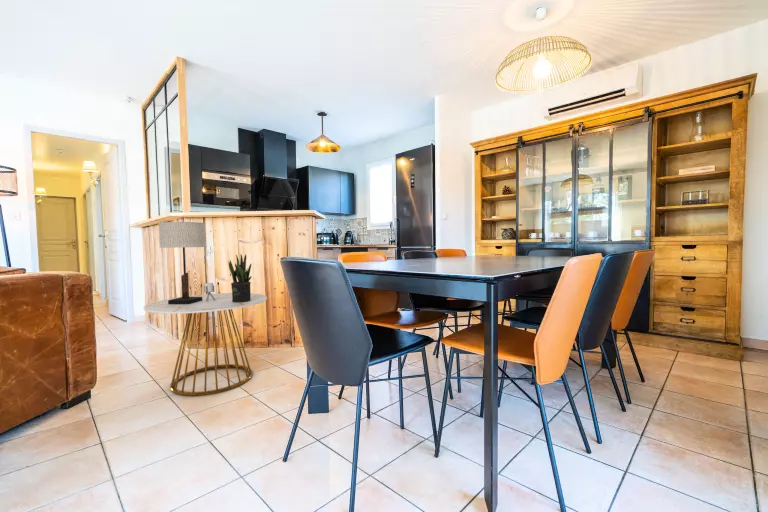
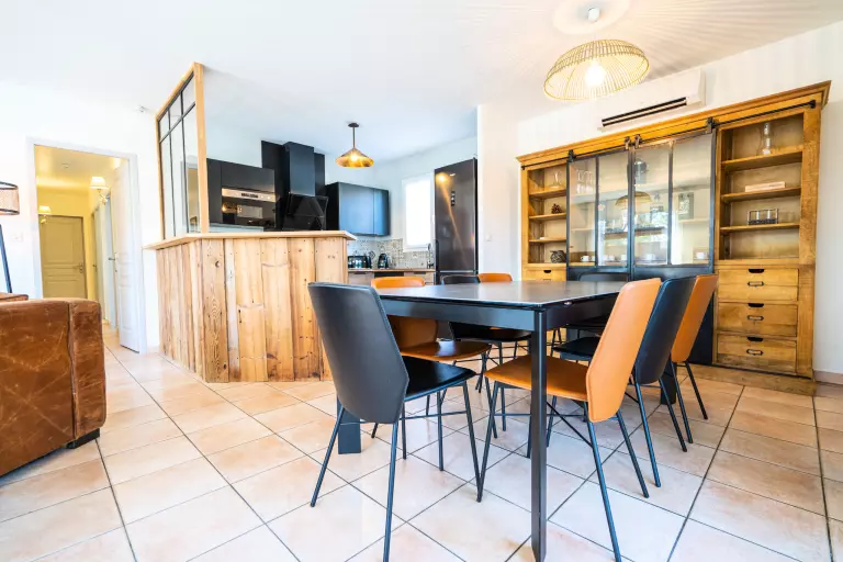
- potted plant (240, 277)
- table lamp (184, 262)
- side table (213, 331)
